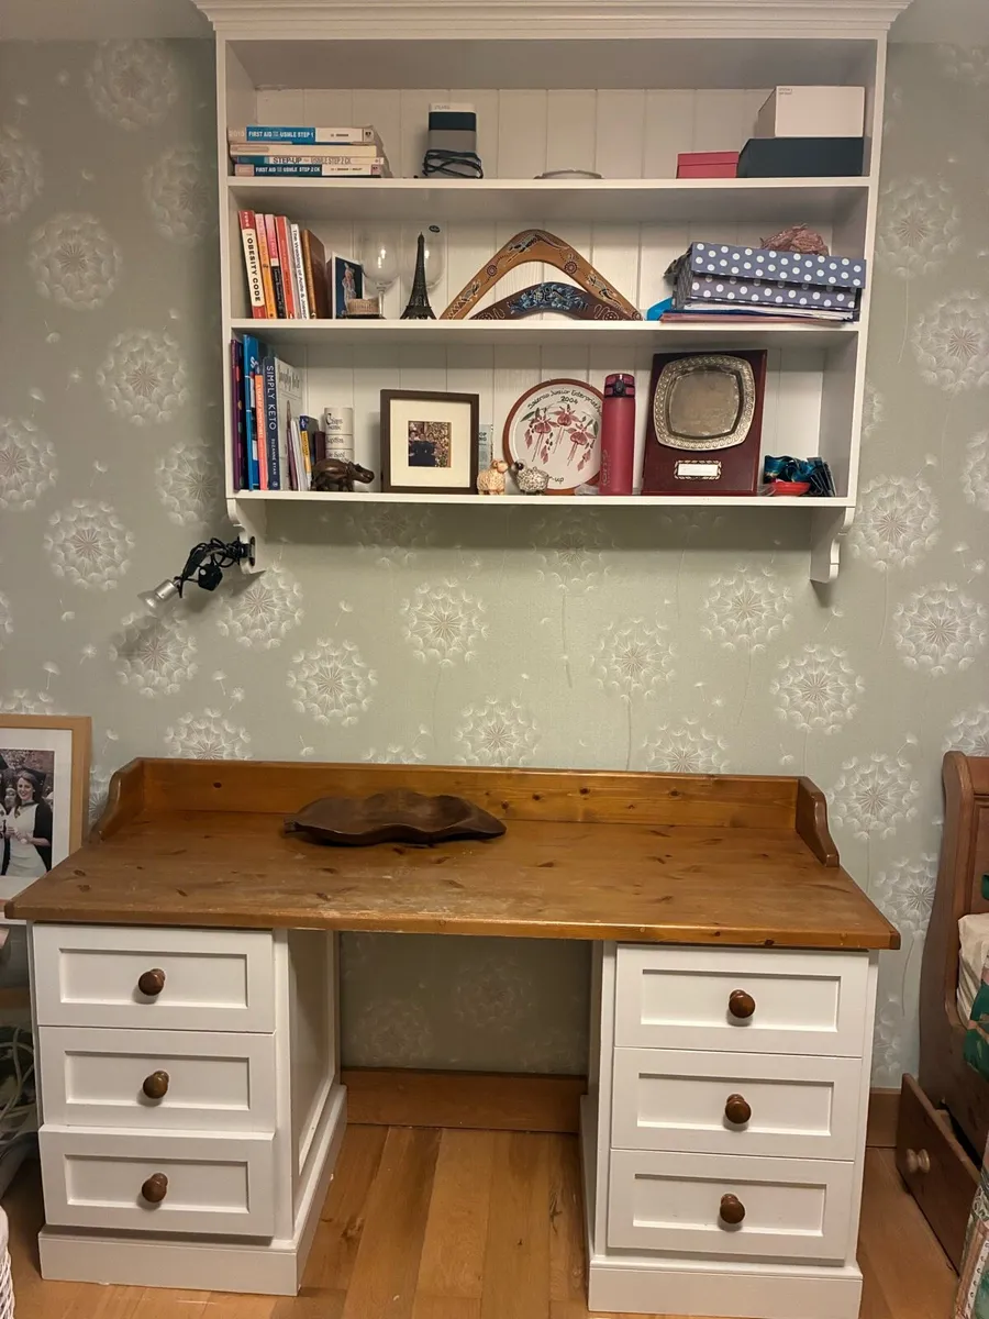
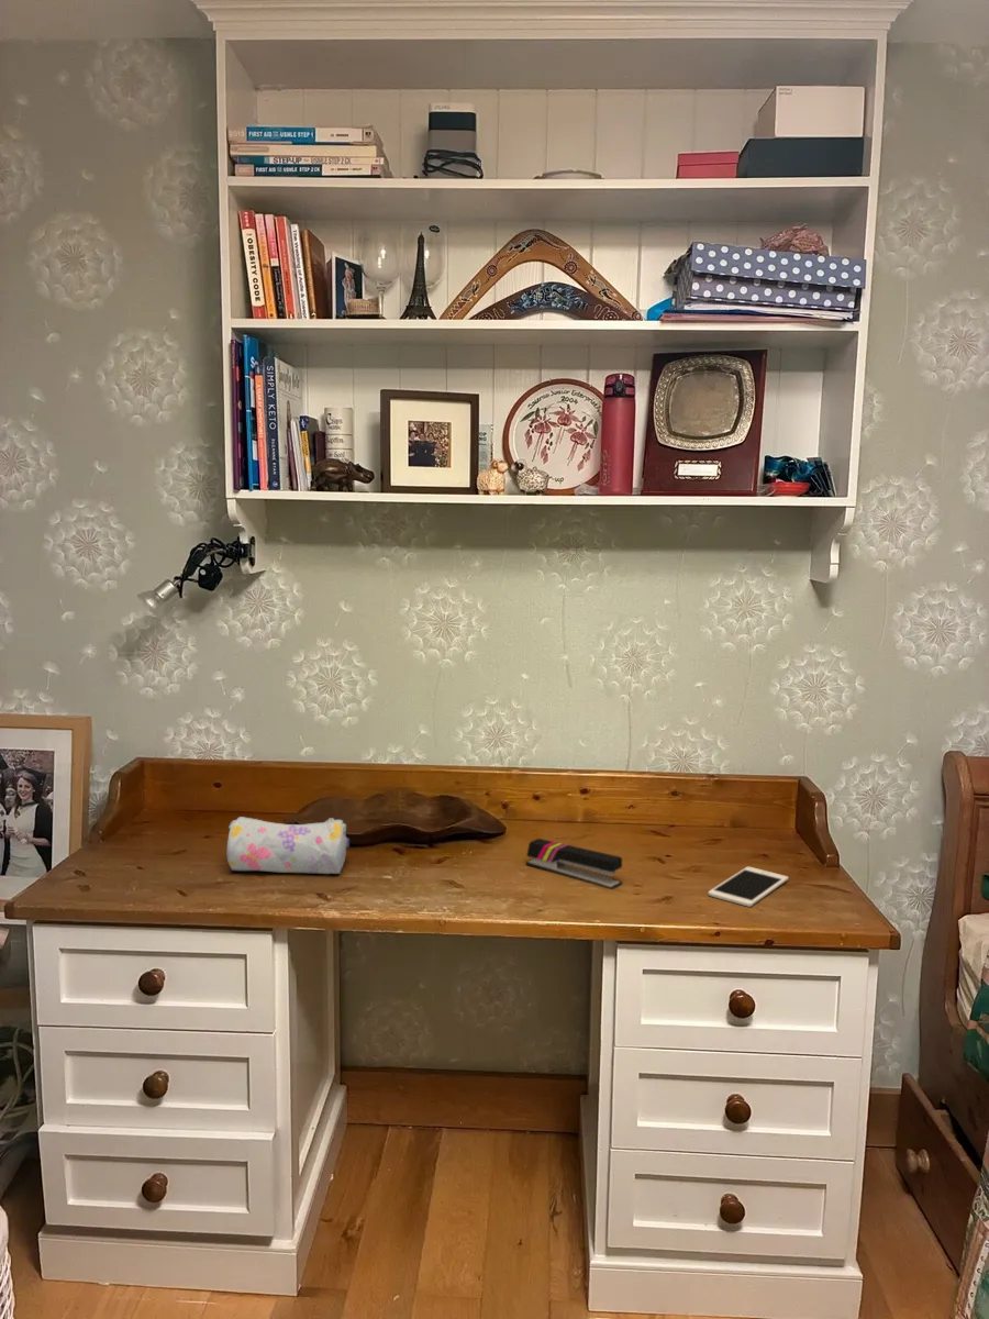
+ pencil case (288, 845)
+ cell phone (748, 885)
+ stapler (573, 861)
